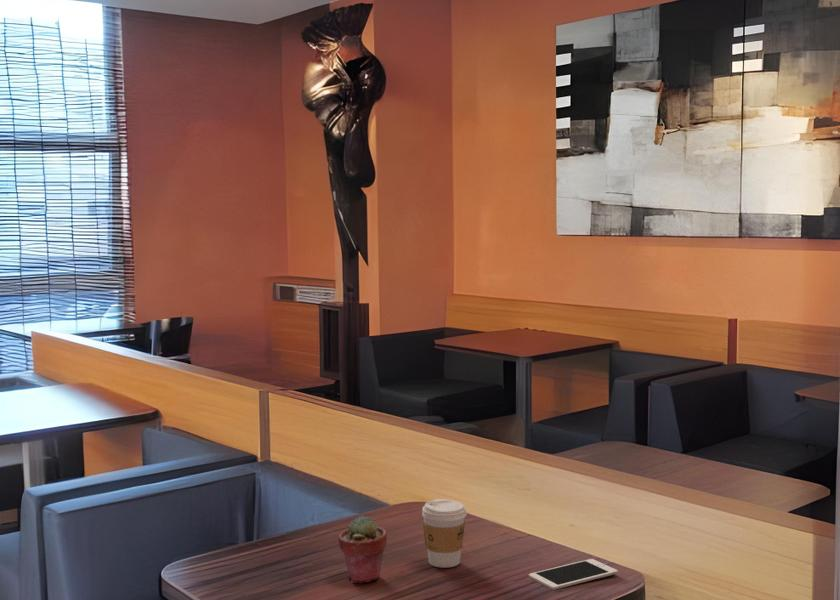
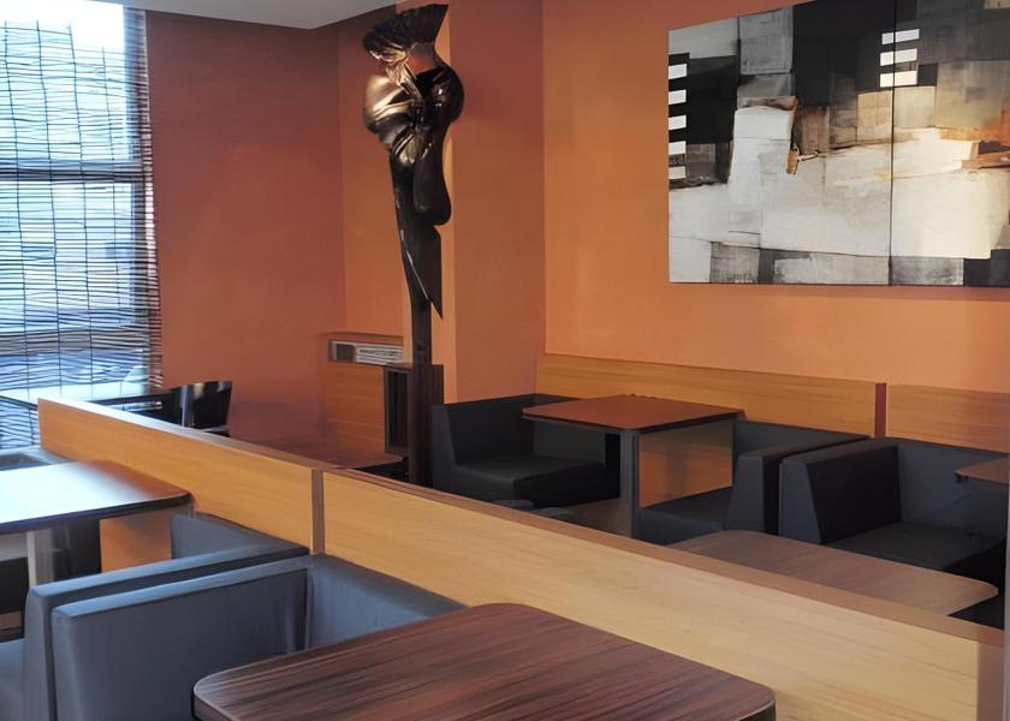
- potted succulent (363, 546)
- coffee cup (444, 532)
- cell phone (573, 573)
